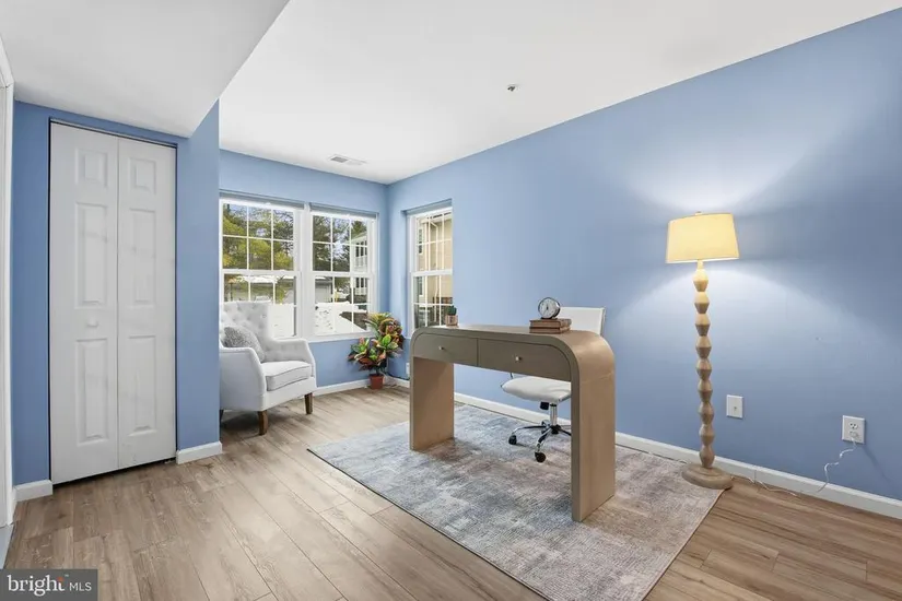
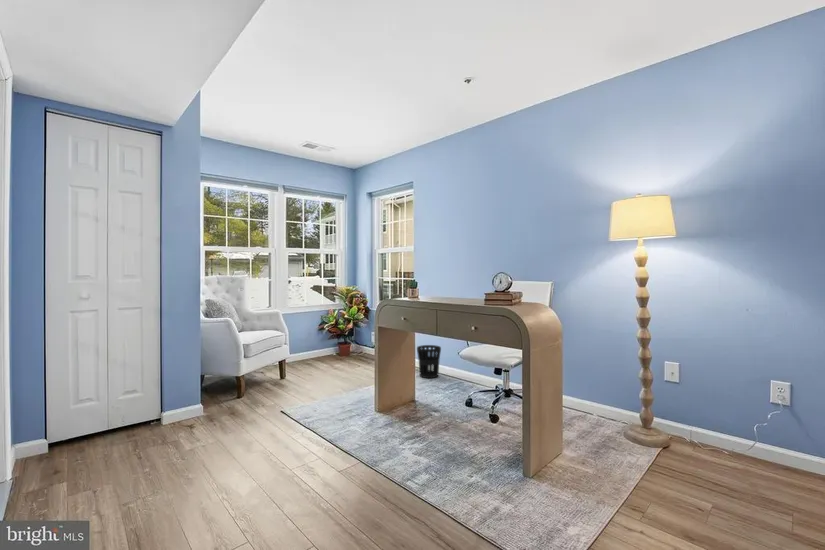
+ wastebasket (429, 361)
